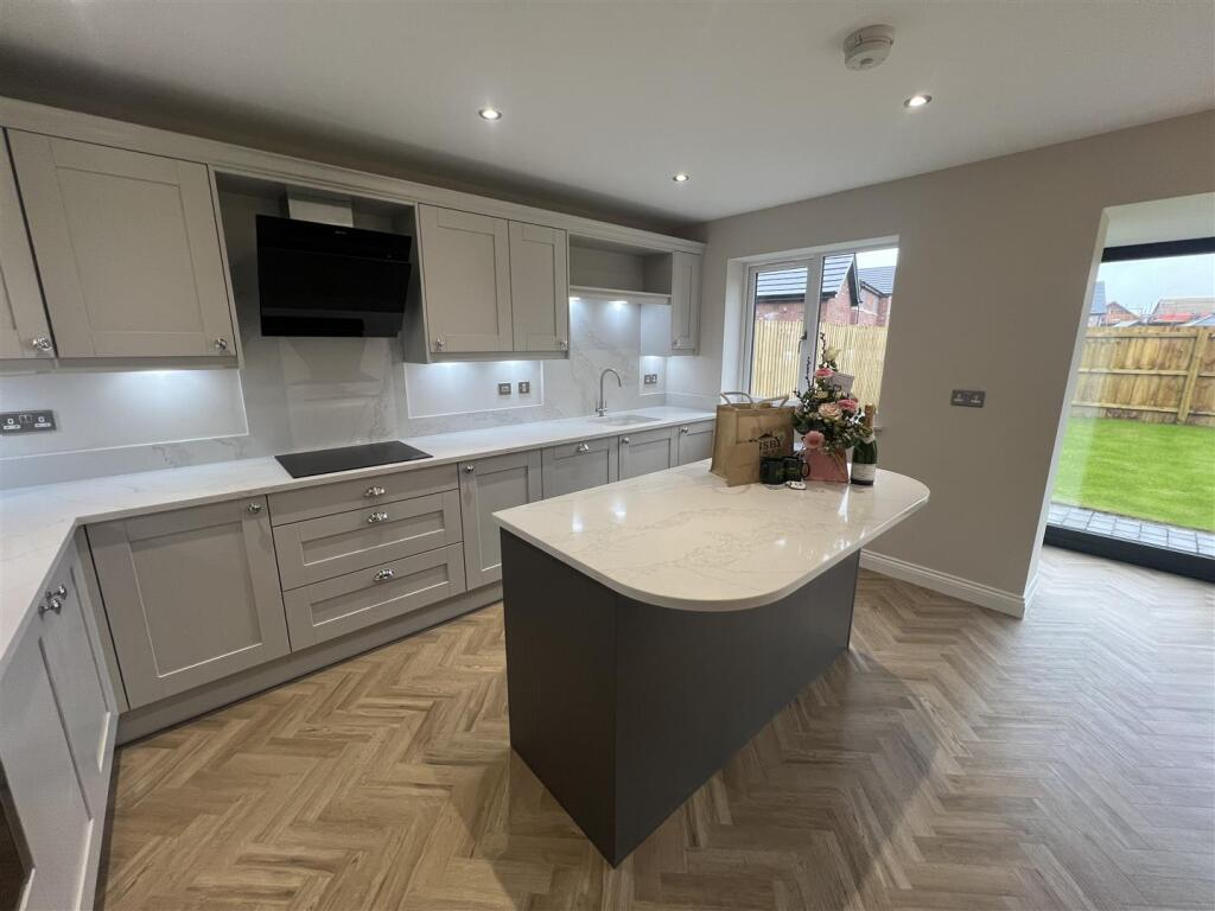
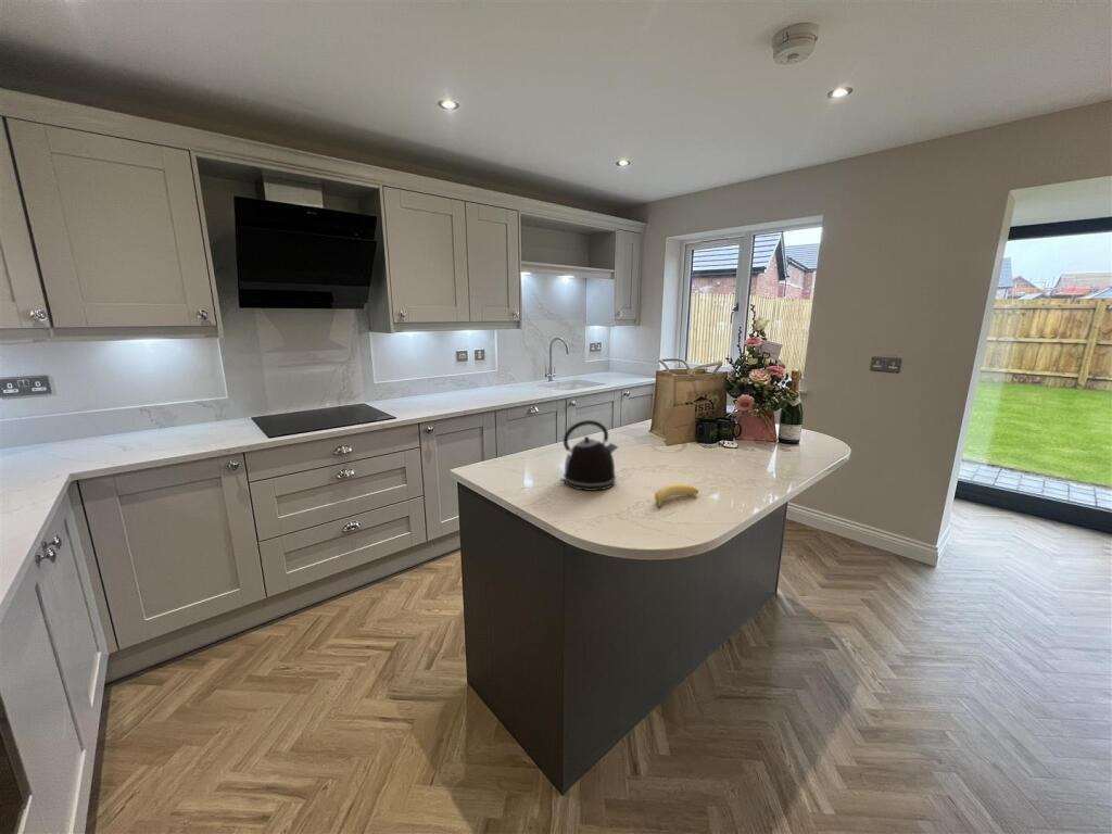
+ kettle (590, 451)
+ banana (674, 493)
